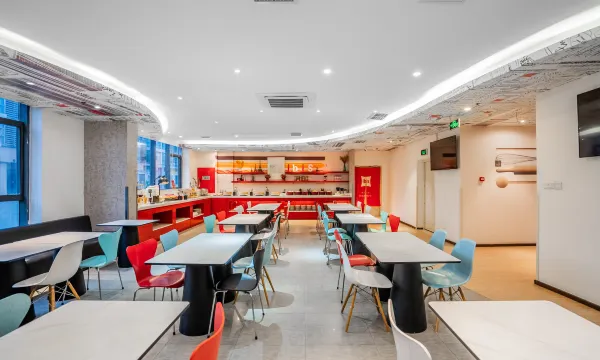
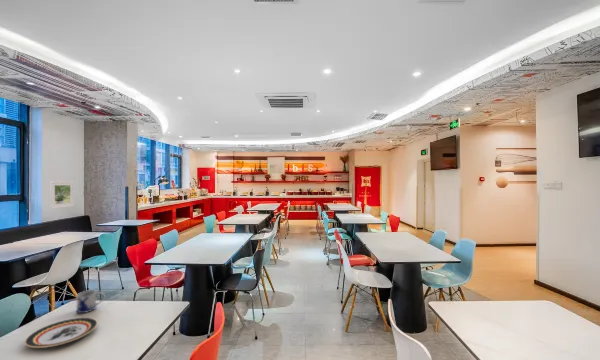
+ mug (89, 300)
+ plate (63, 333)
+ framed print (62, 194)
